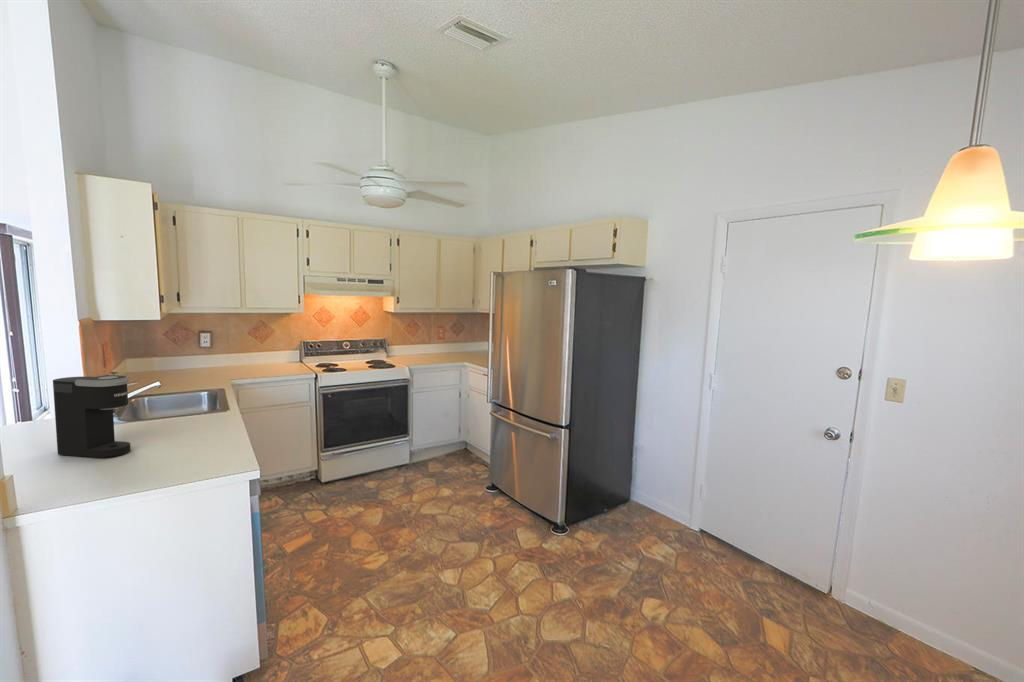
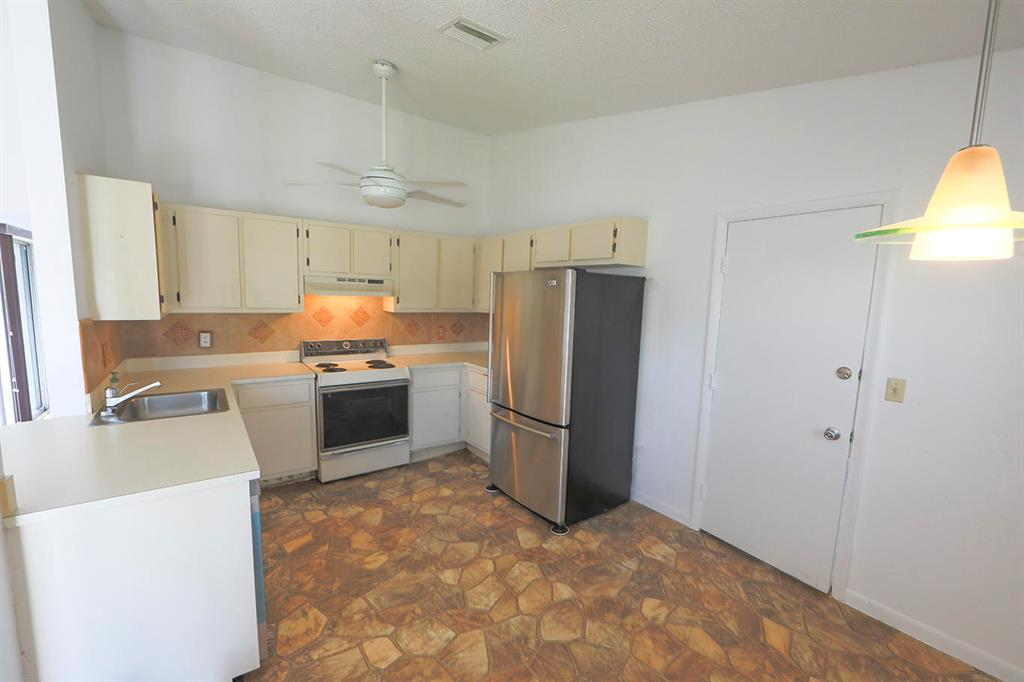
- coffee maker (93, 414)
